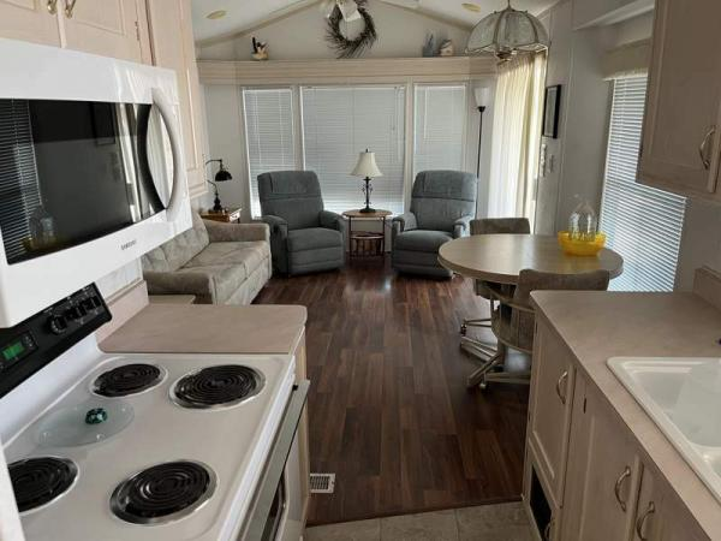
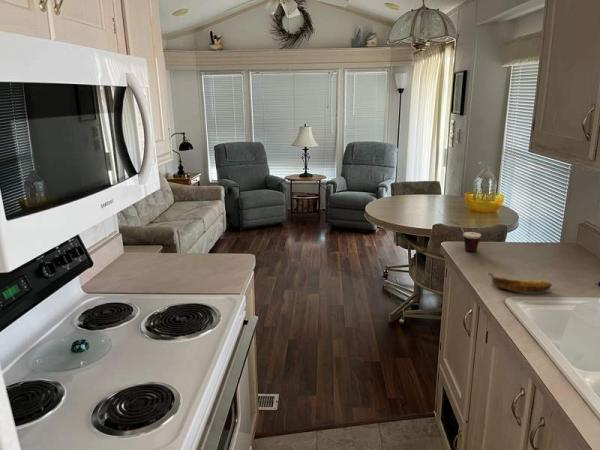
+ cup (464, 235)
+ banana (520, 282)
